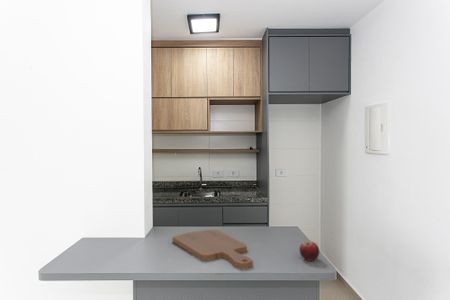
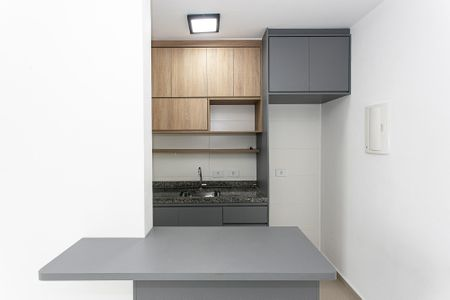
- cutting board (212, 244)
- fruit (309, 250)
